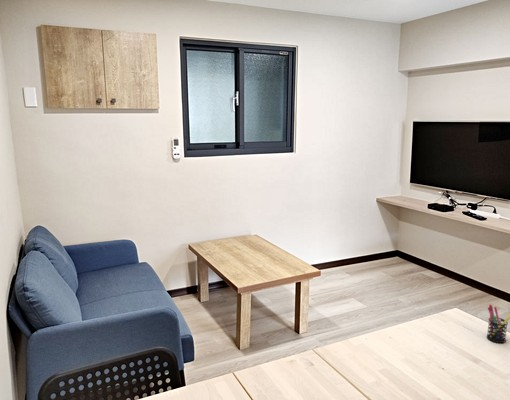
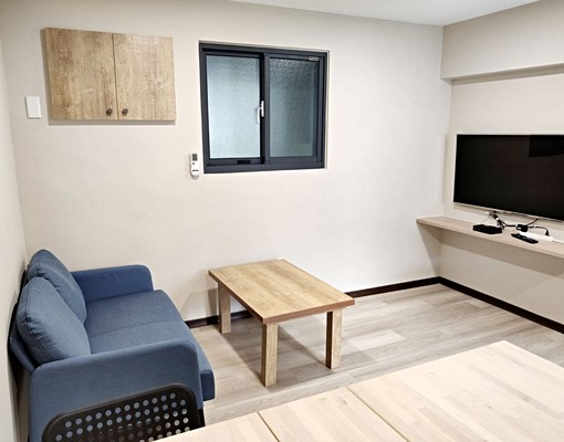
- pen holder (496, 323)
